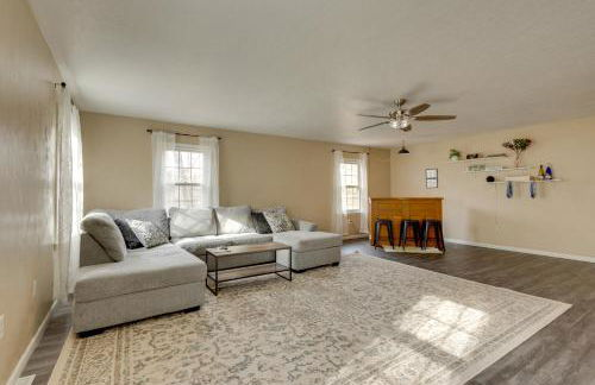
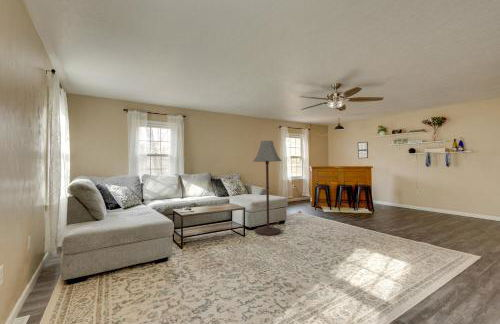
+ floor lamp (267, 186)
